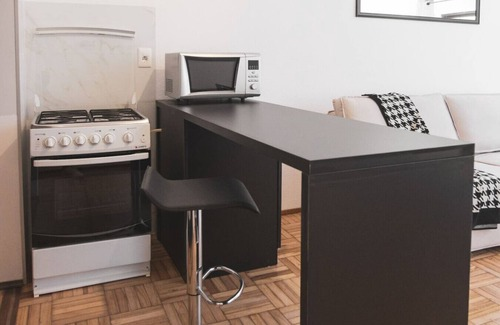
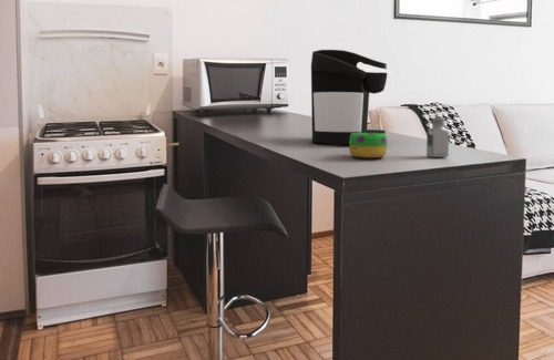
+ coffee maker (350, 95)
+ saltshaker (438, 136)
+ mug (365, 144)
